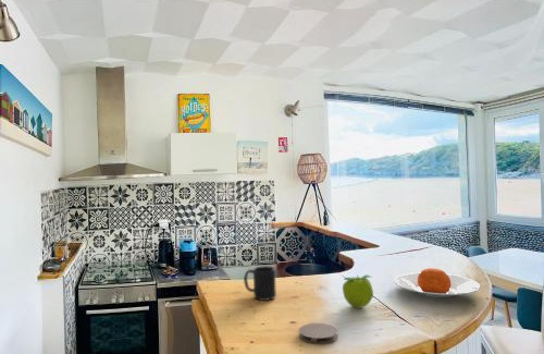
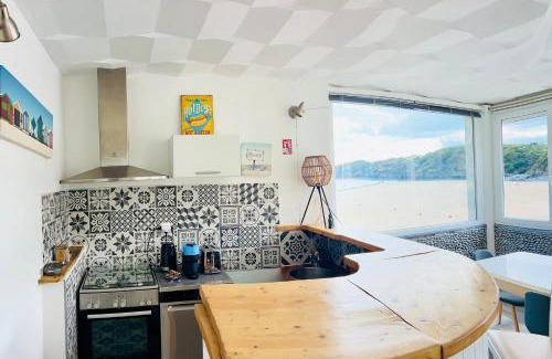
- mug (259, 282)
- fruit (358, 290)
- plate (435, 279)
- coaster (318, 332)
